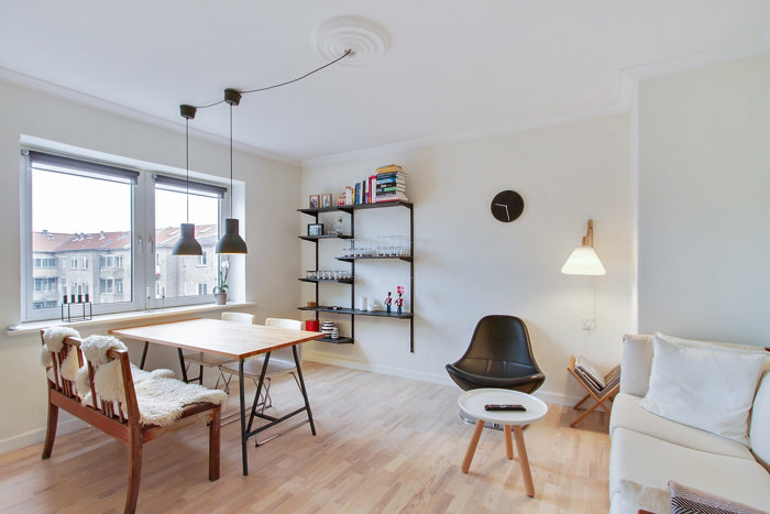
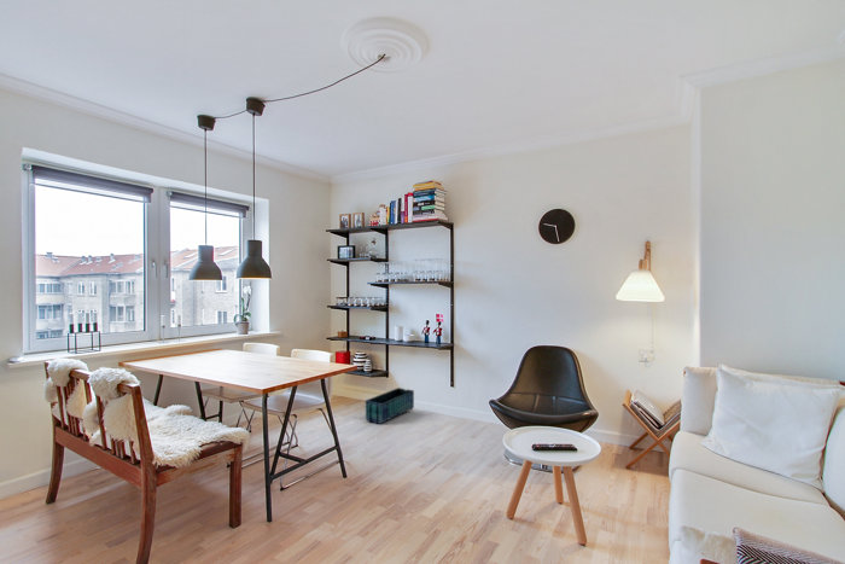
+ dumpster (390, 405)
